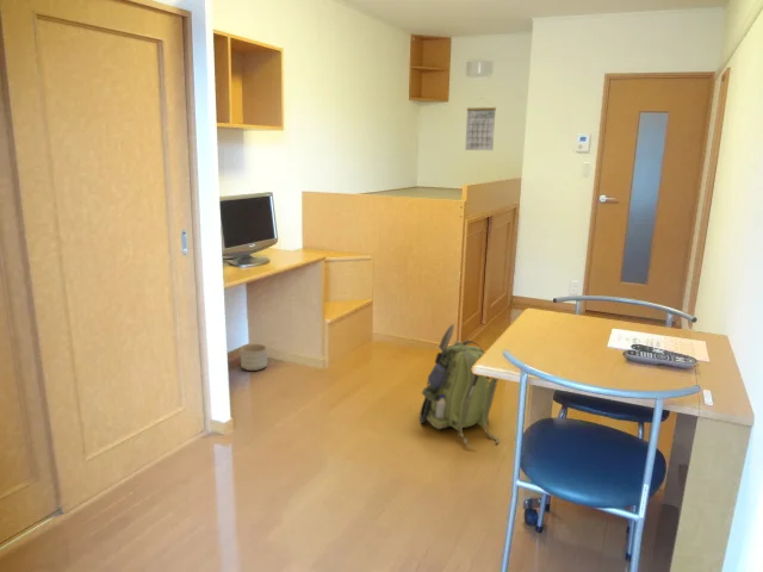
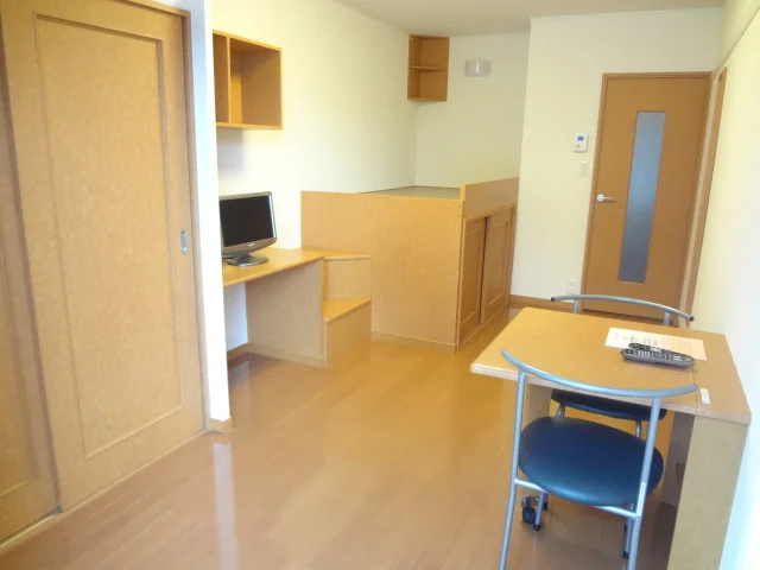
- planter (254, 358)
- backpack (460, 377)
- calendar (480, 124)
